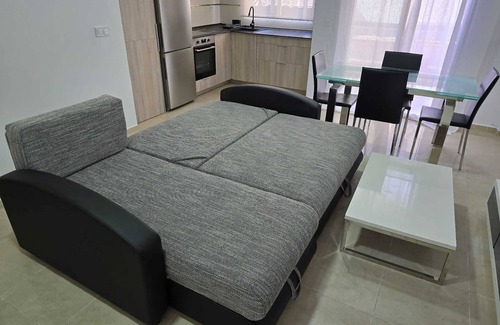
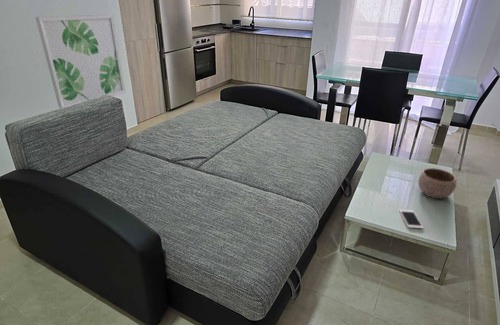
+ cell phone (410, 218)
+ wall art (87, 60)
+ bowl (436, 184)
